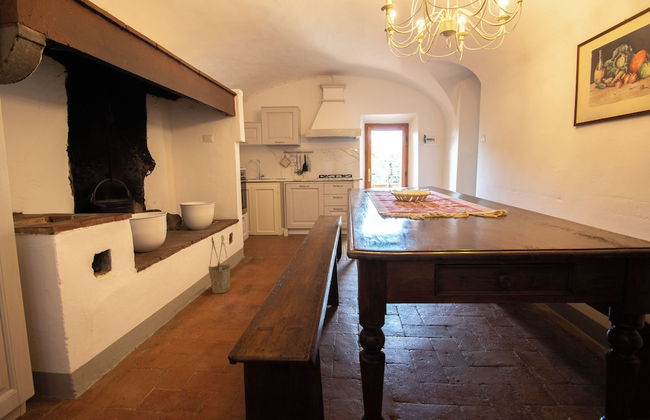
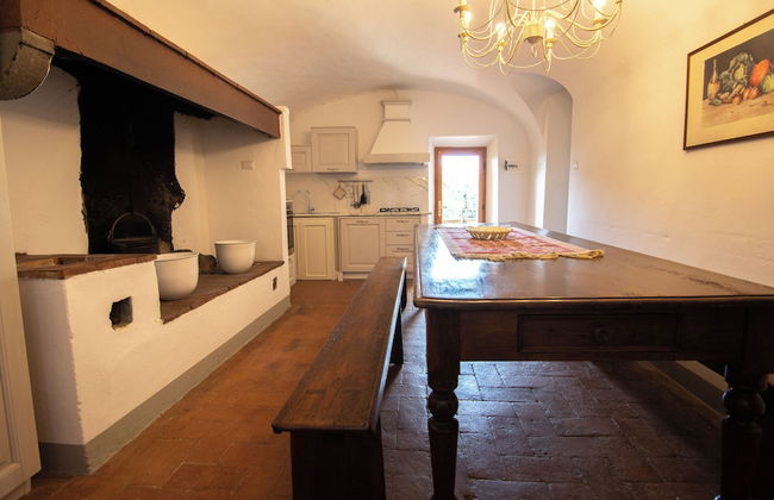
- bucket (219, 263)
